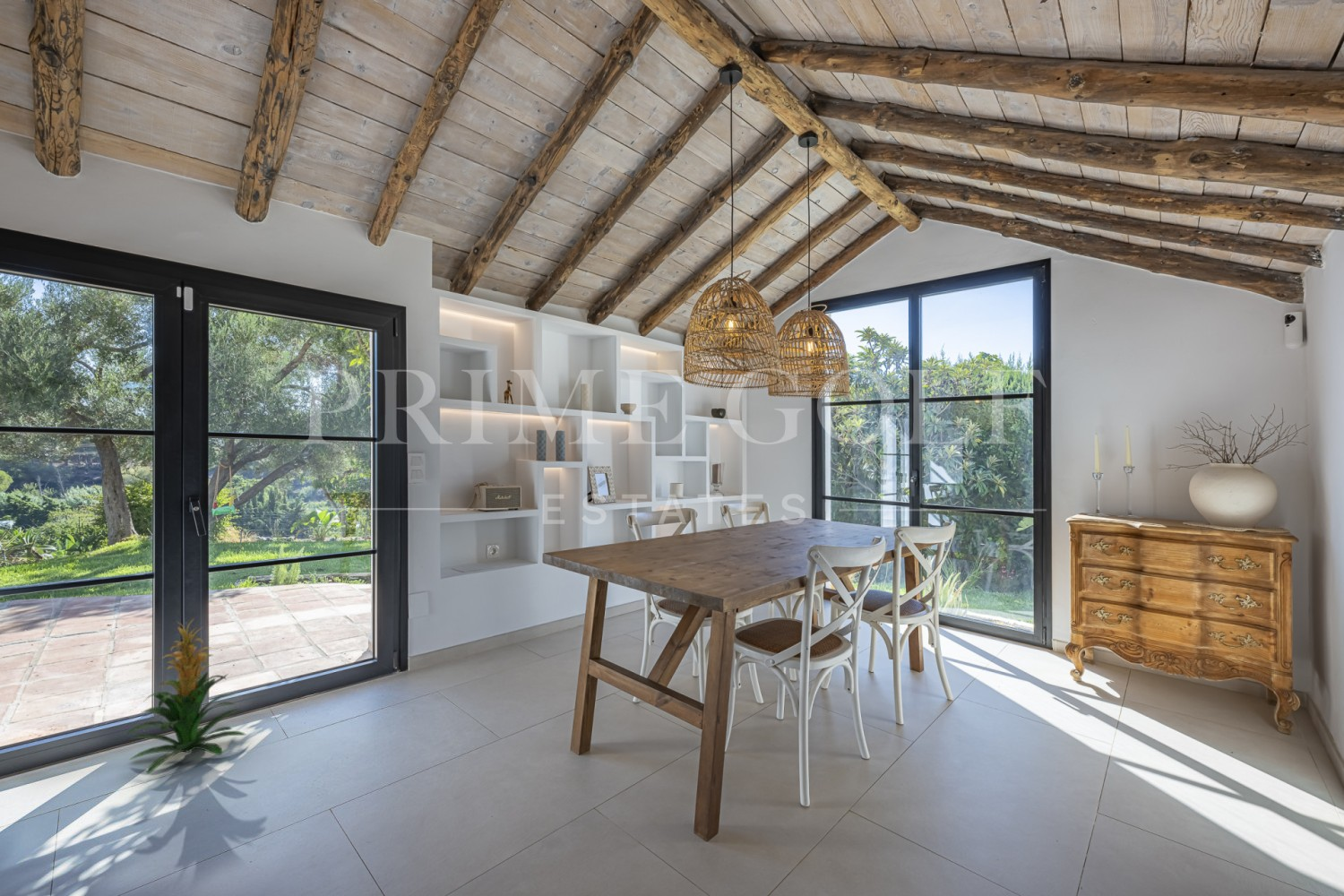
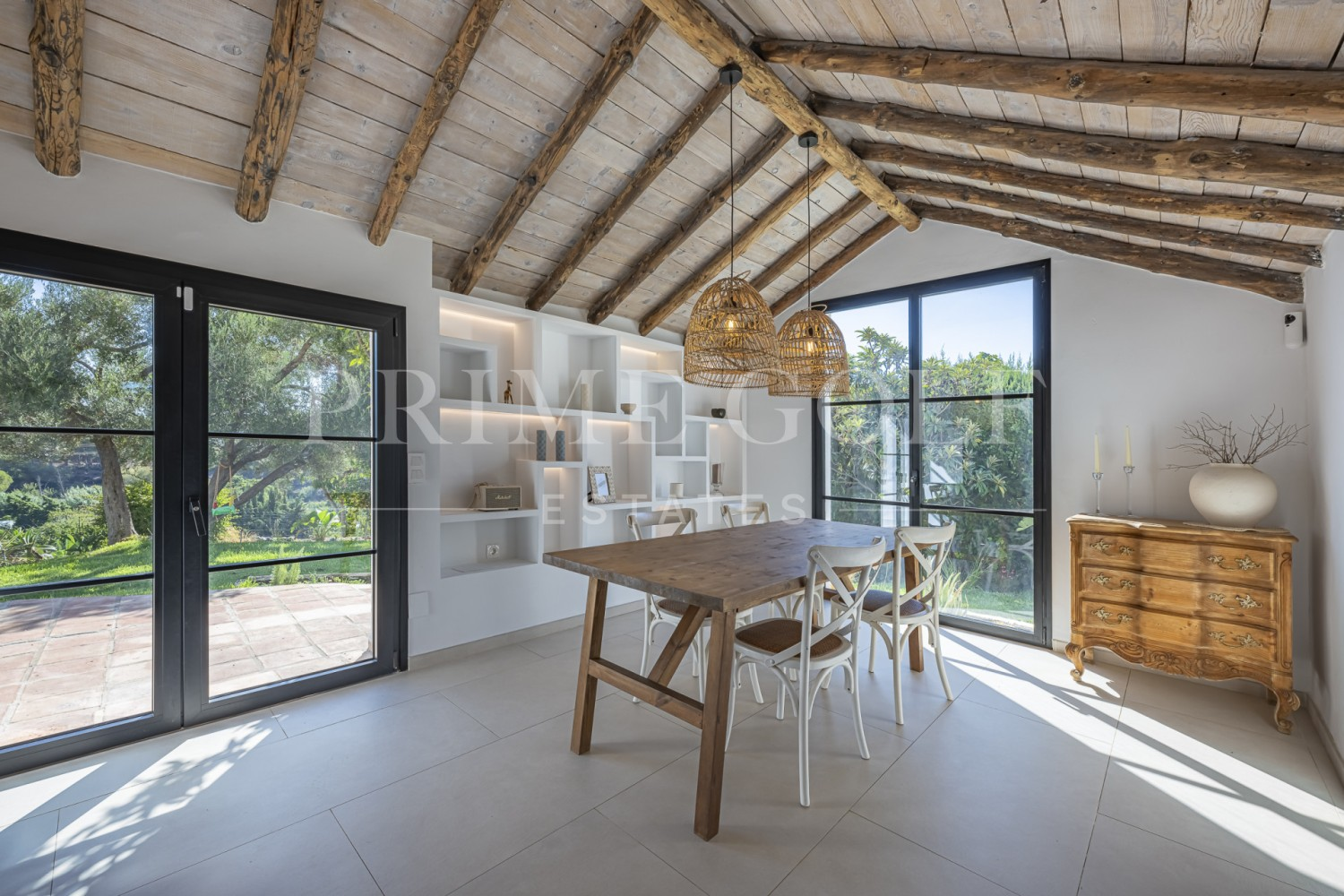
- indoor plant (188, 685)
